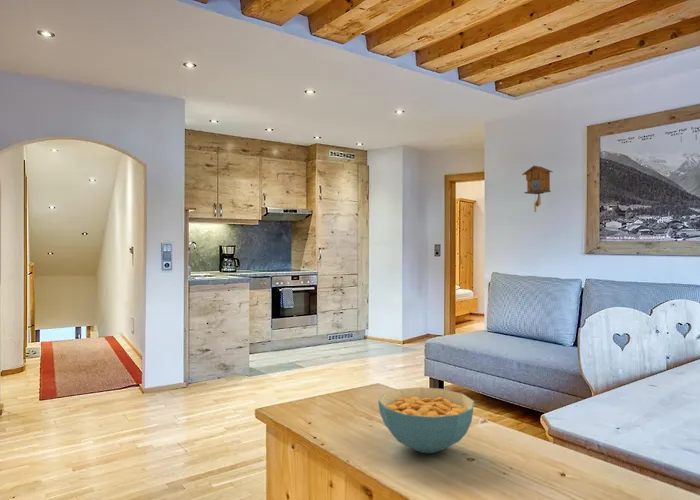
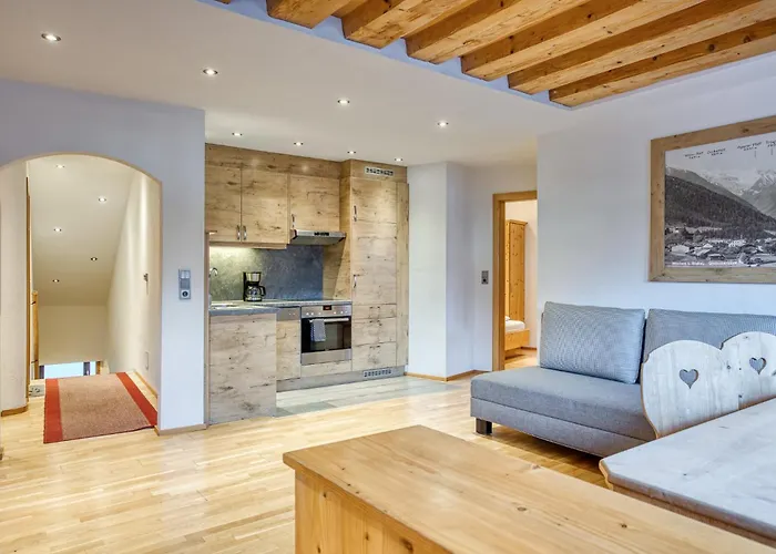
- cuckoo clock (537, 188)
- cereal bowl (426, 424)
